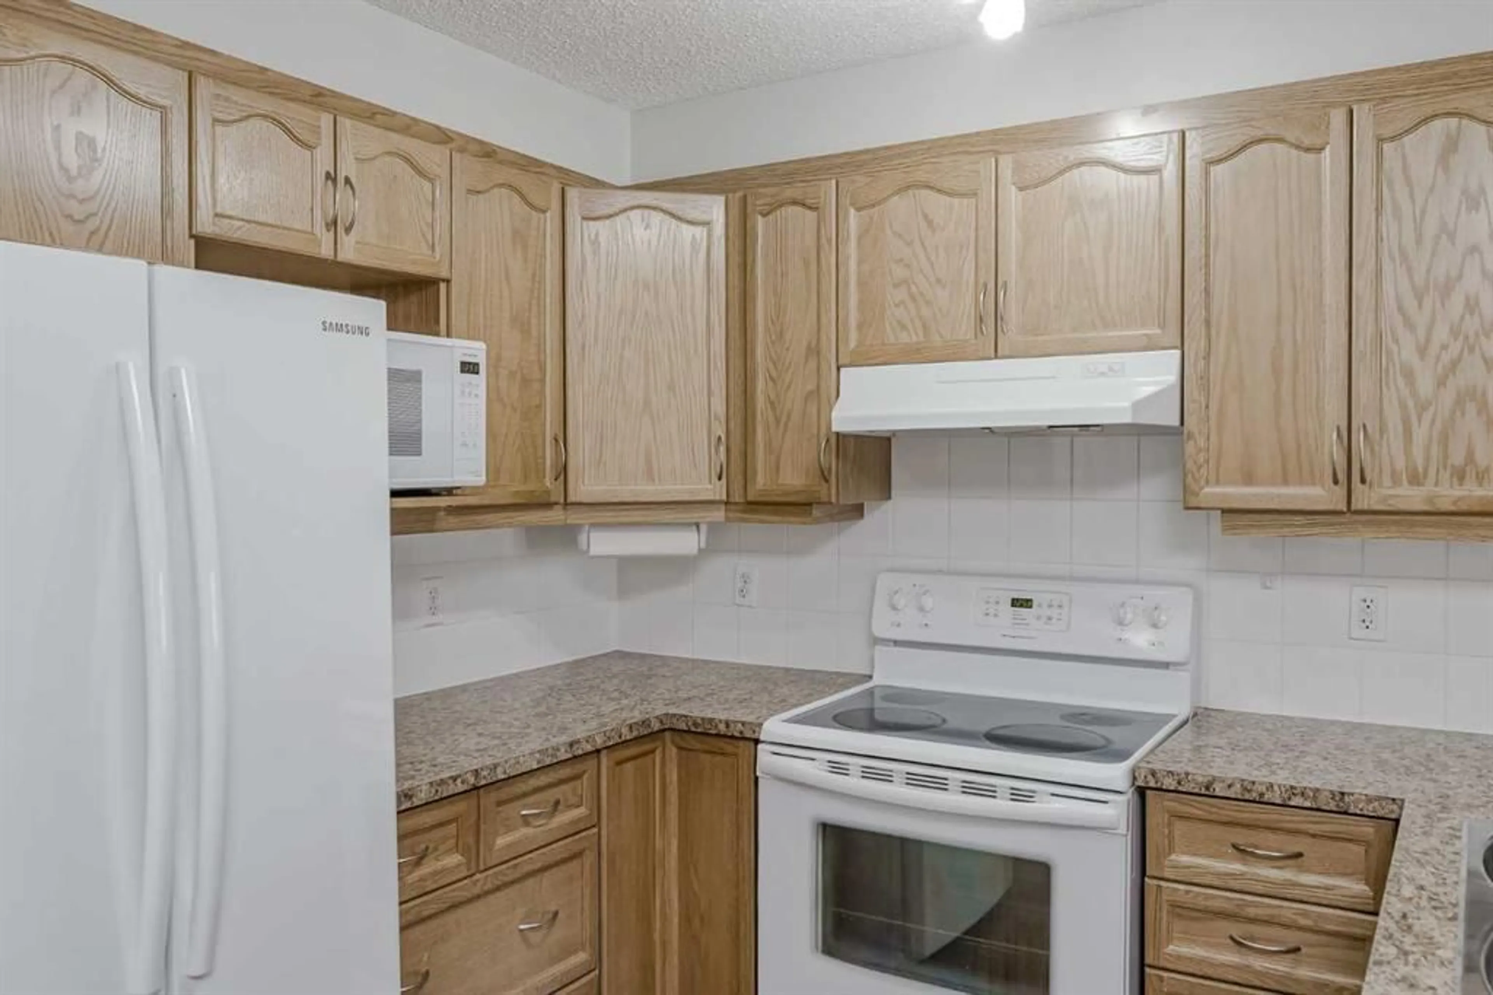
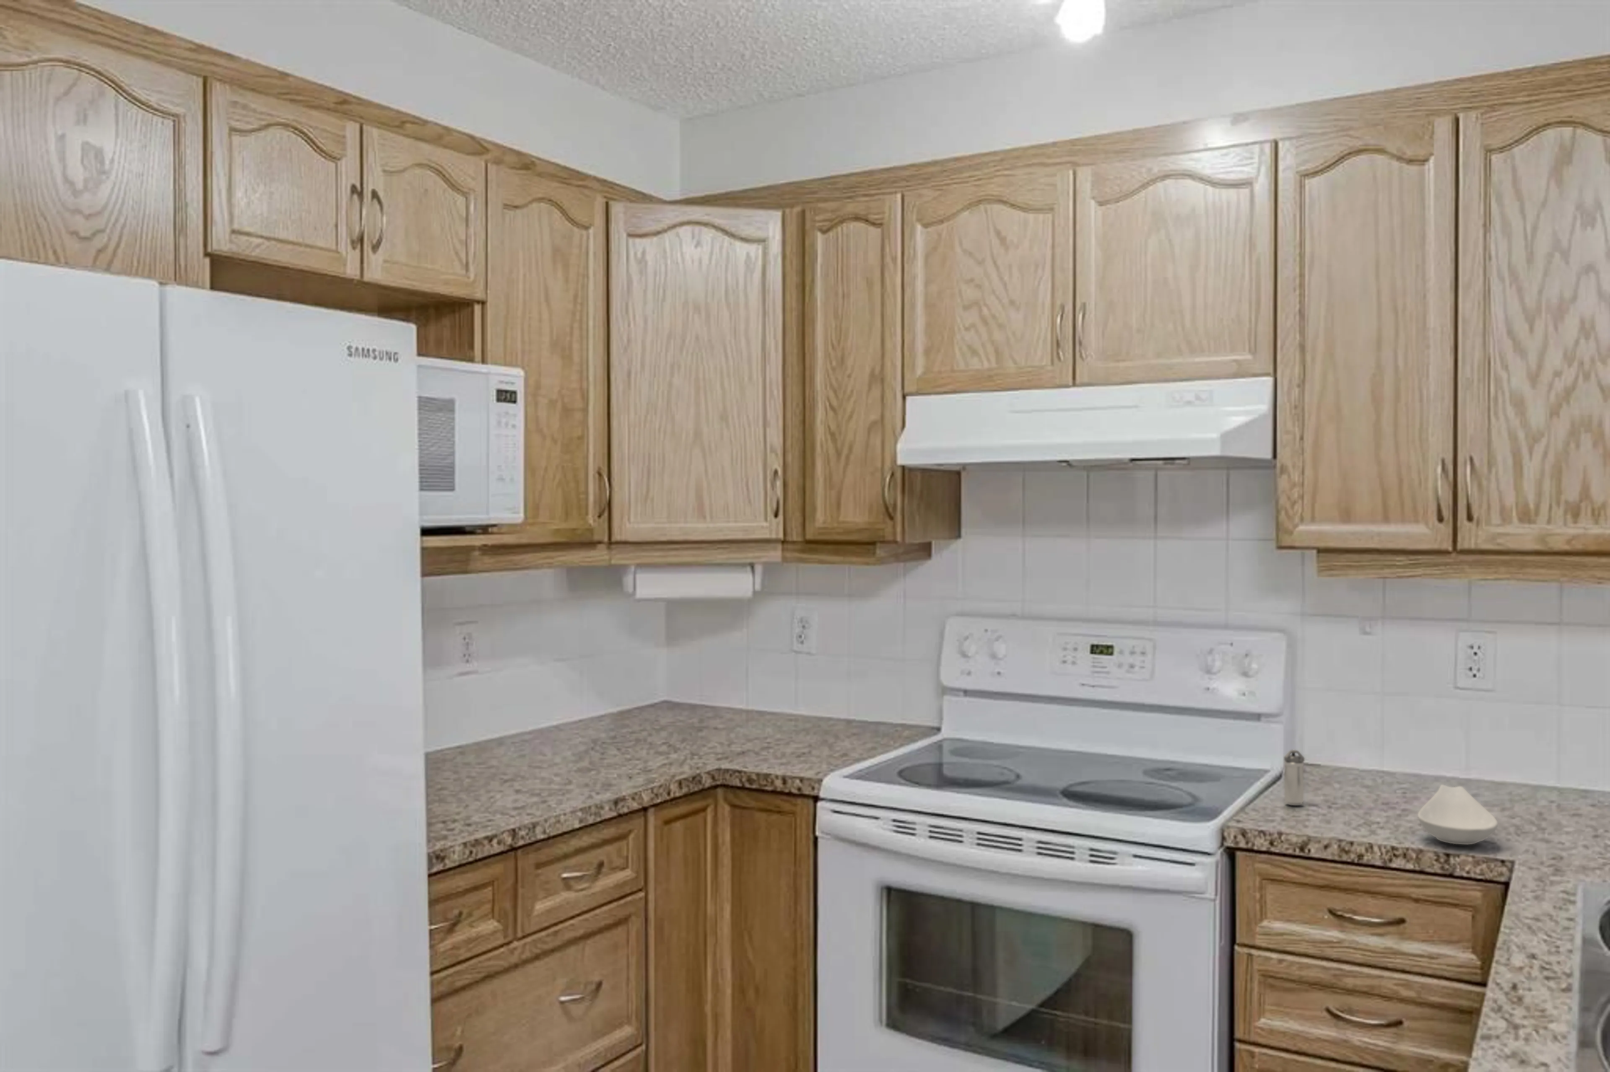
+ spoon rest (1453, 812)
+ shaker (1294, 776)
